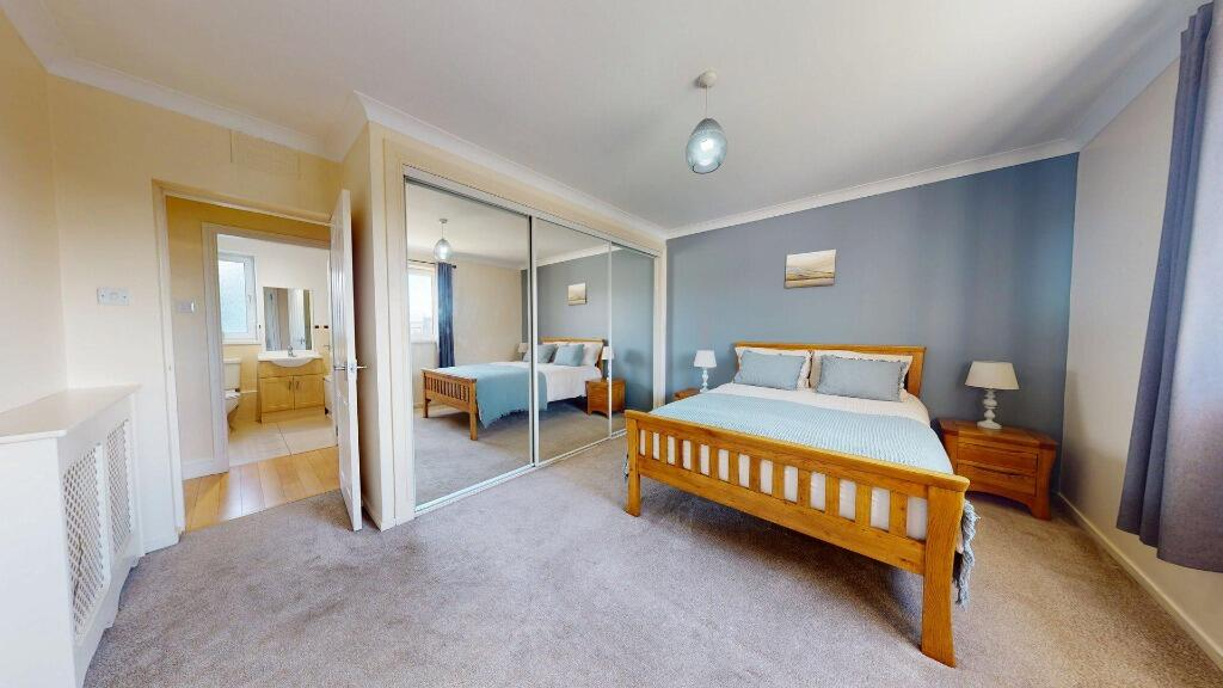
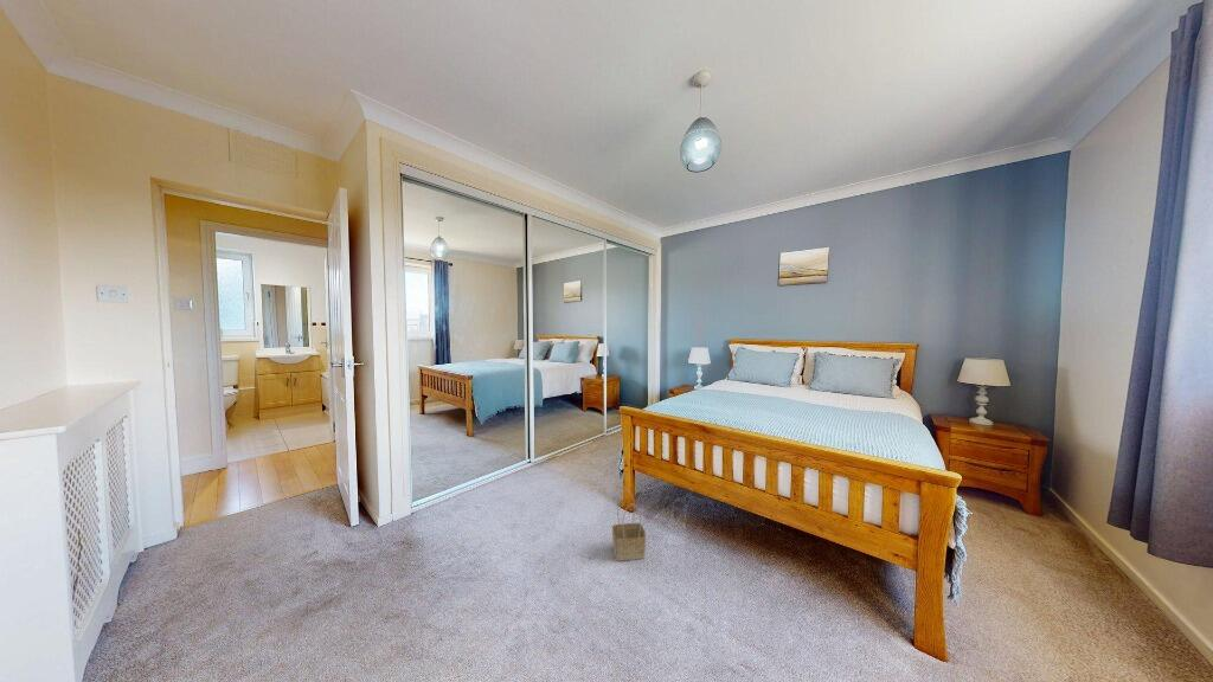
+ basket (628, 523)
